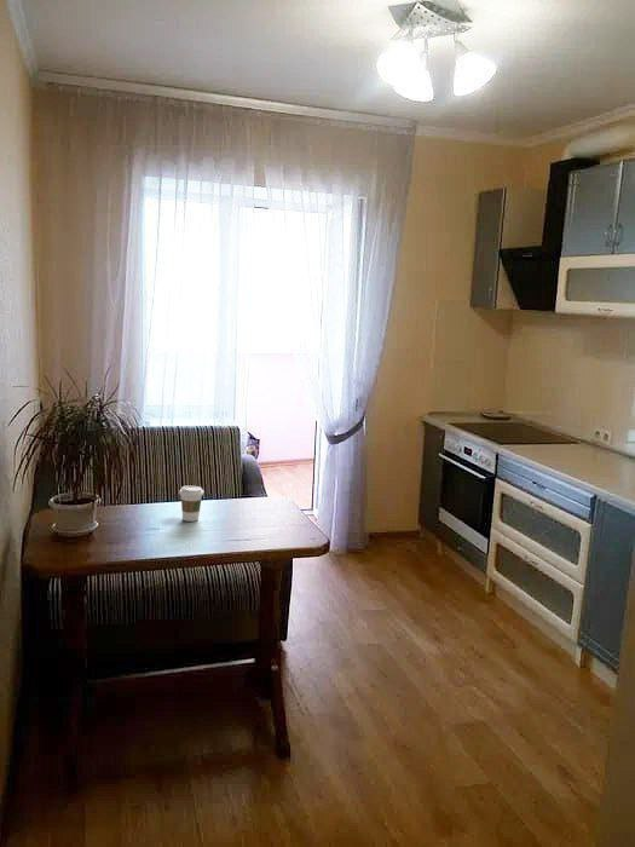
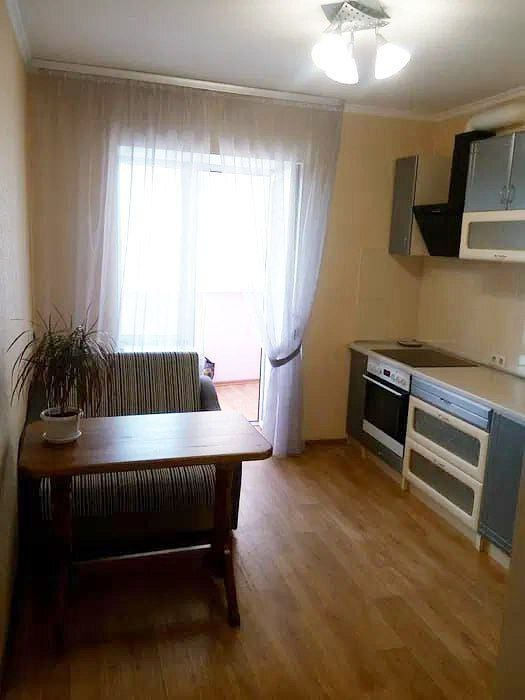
- coffee cup (191, 503)
